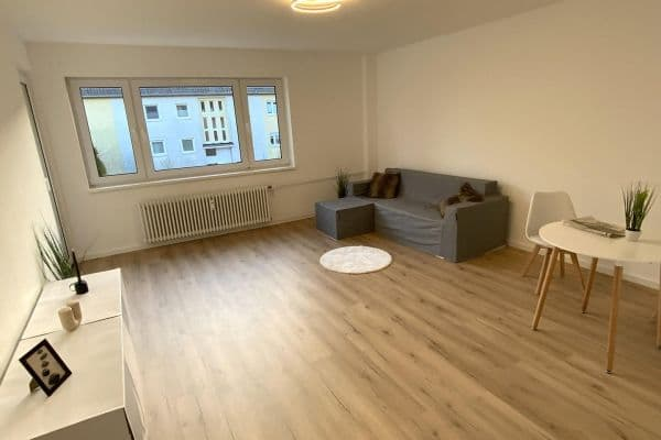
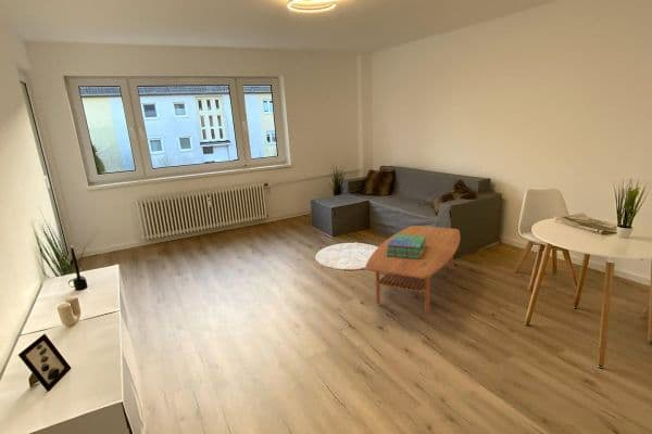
+ stack of books (406, 245)
+ coffee table (417, 266)
